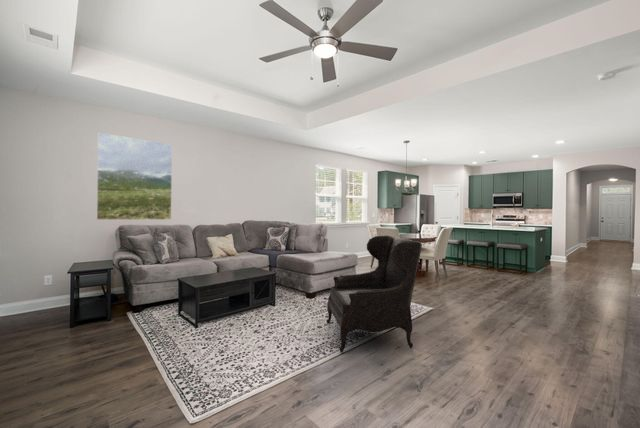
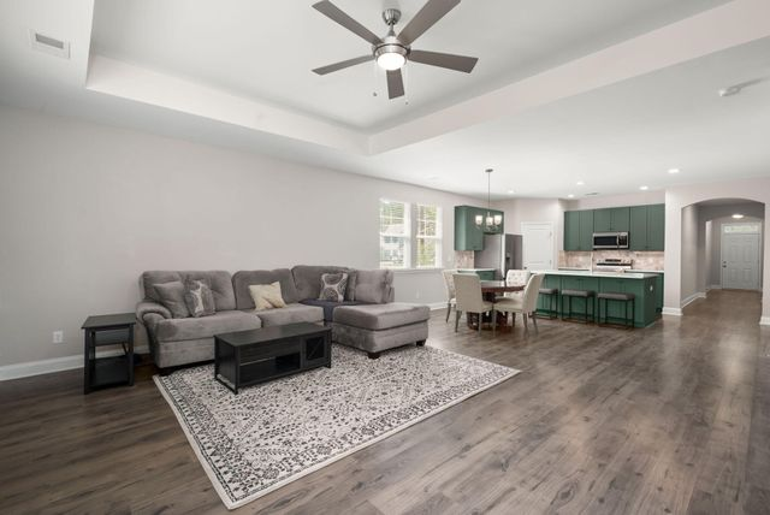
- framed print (137, 179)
- armchair (370, 285)
